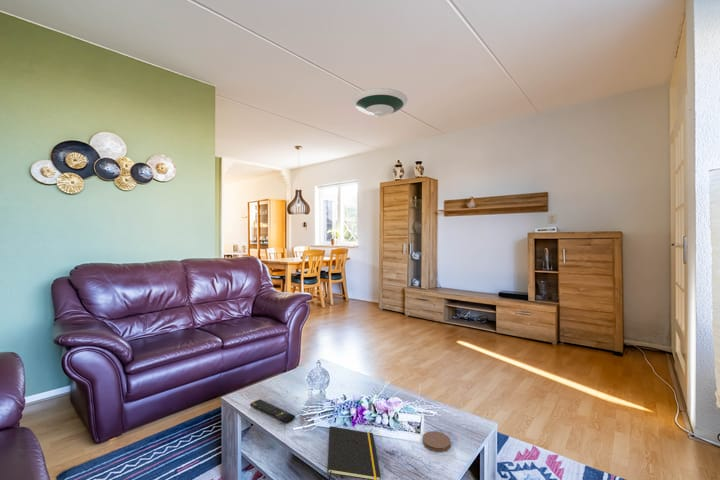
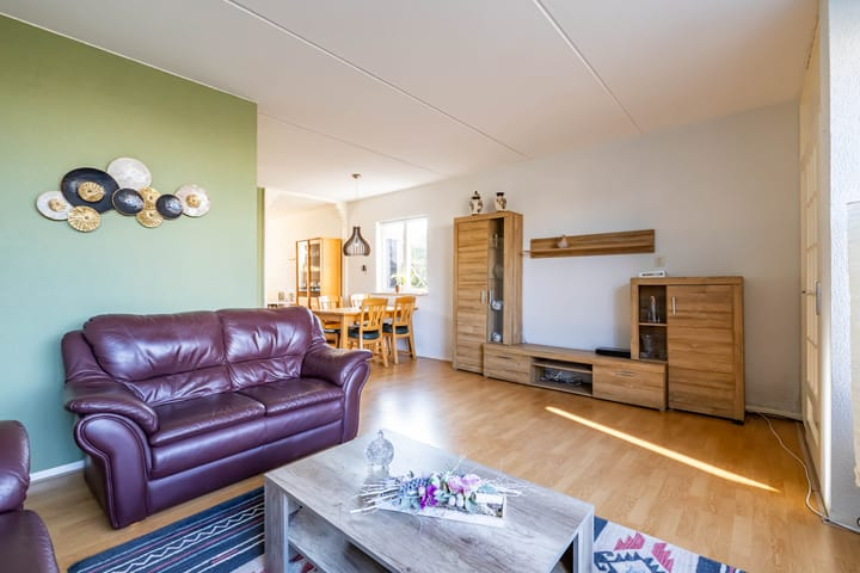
- coaster (436, 441)
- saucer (379, 108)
- remote control (271, 410)
- notepad (352, 451)
